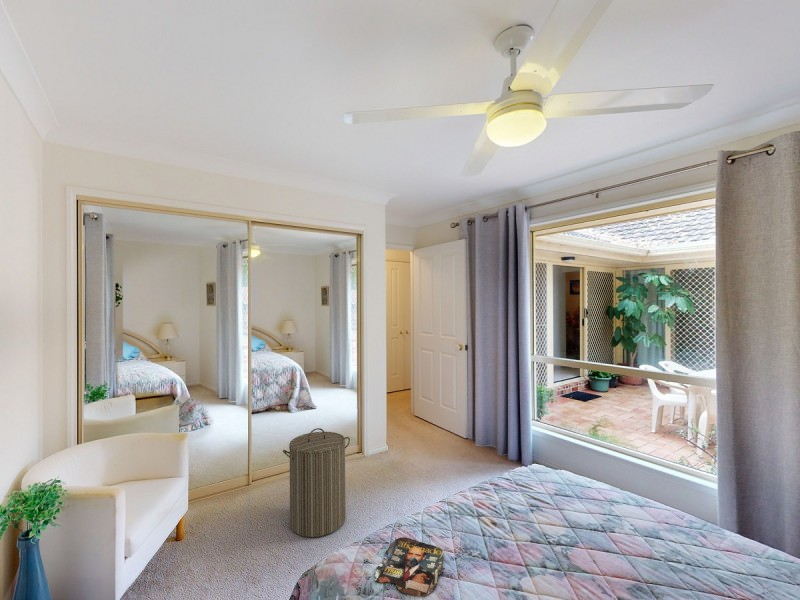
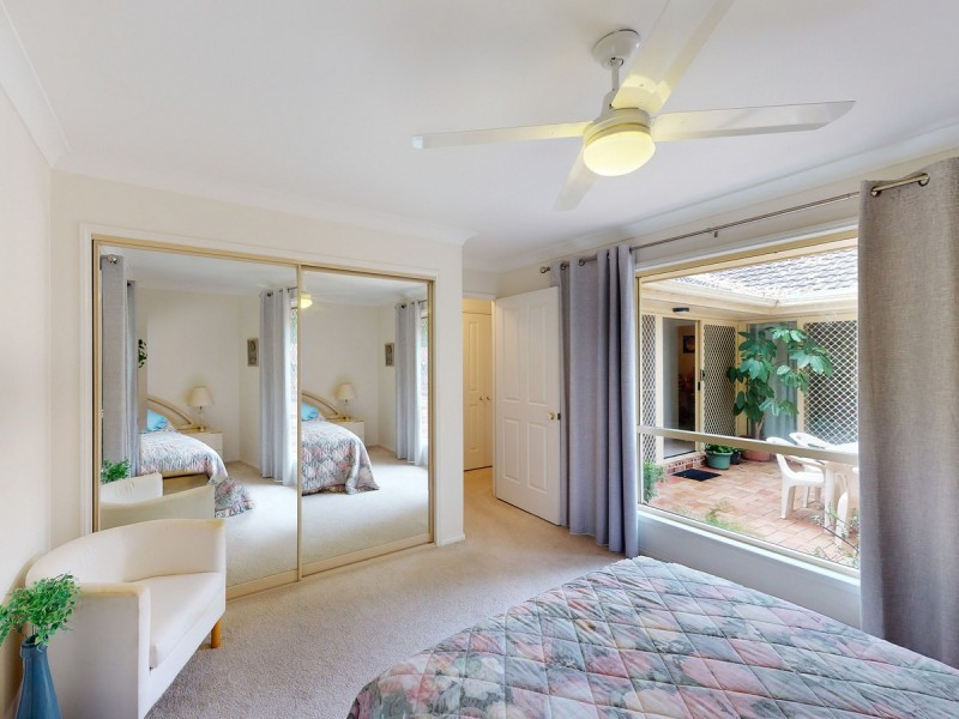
- laundry hamper (318, 474)
- magazine (410, 561)
